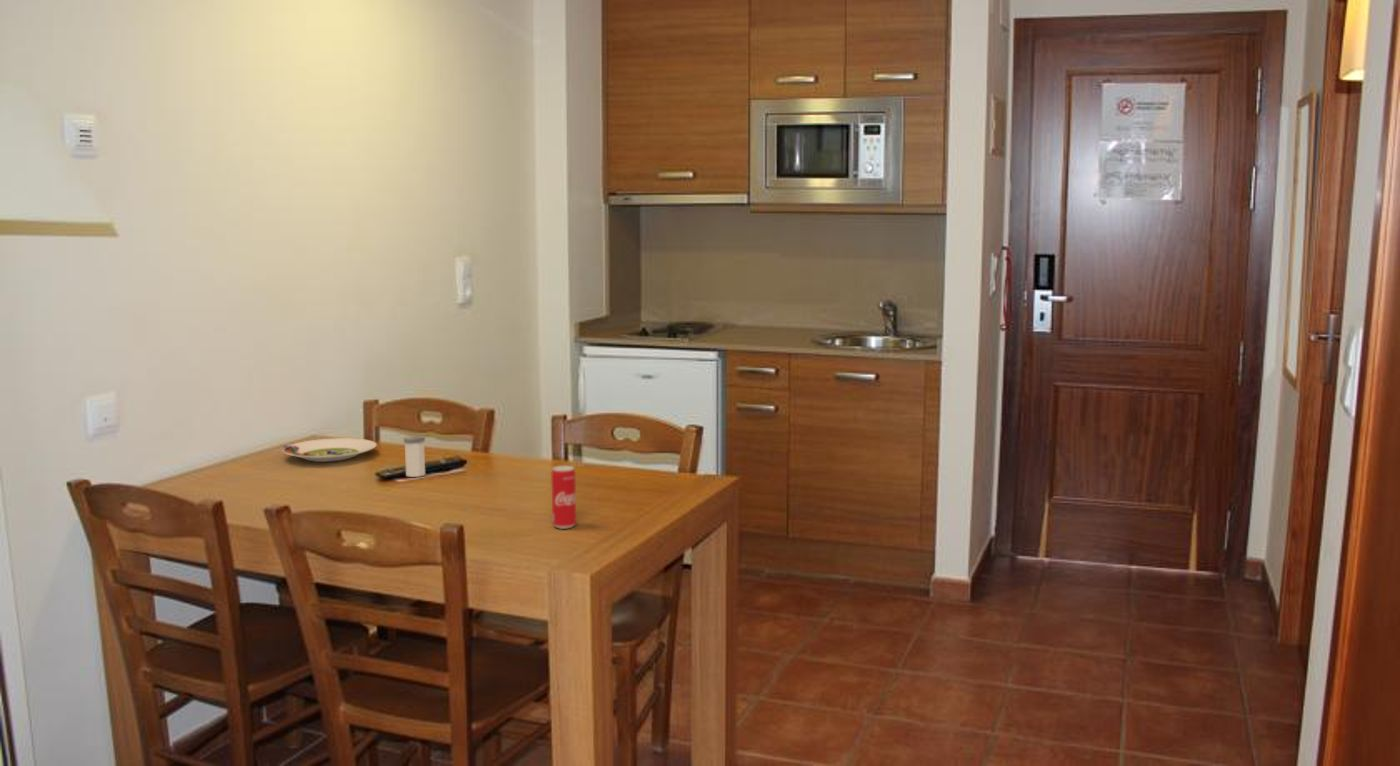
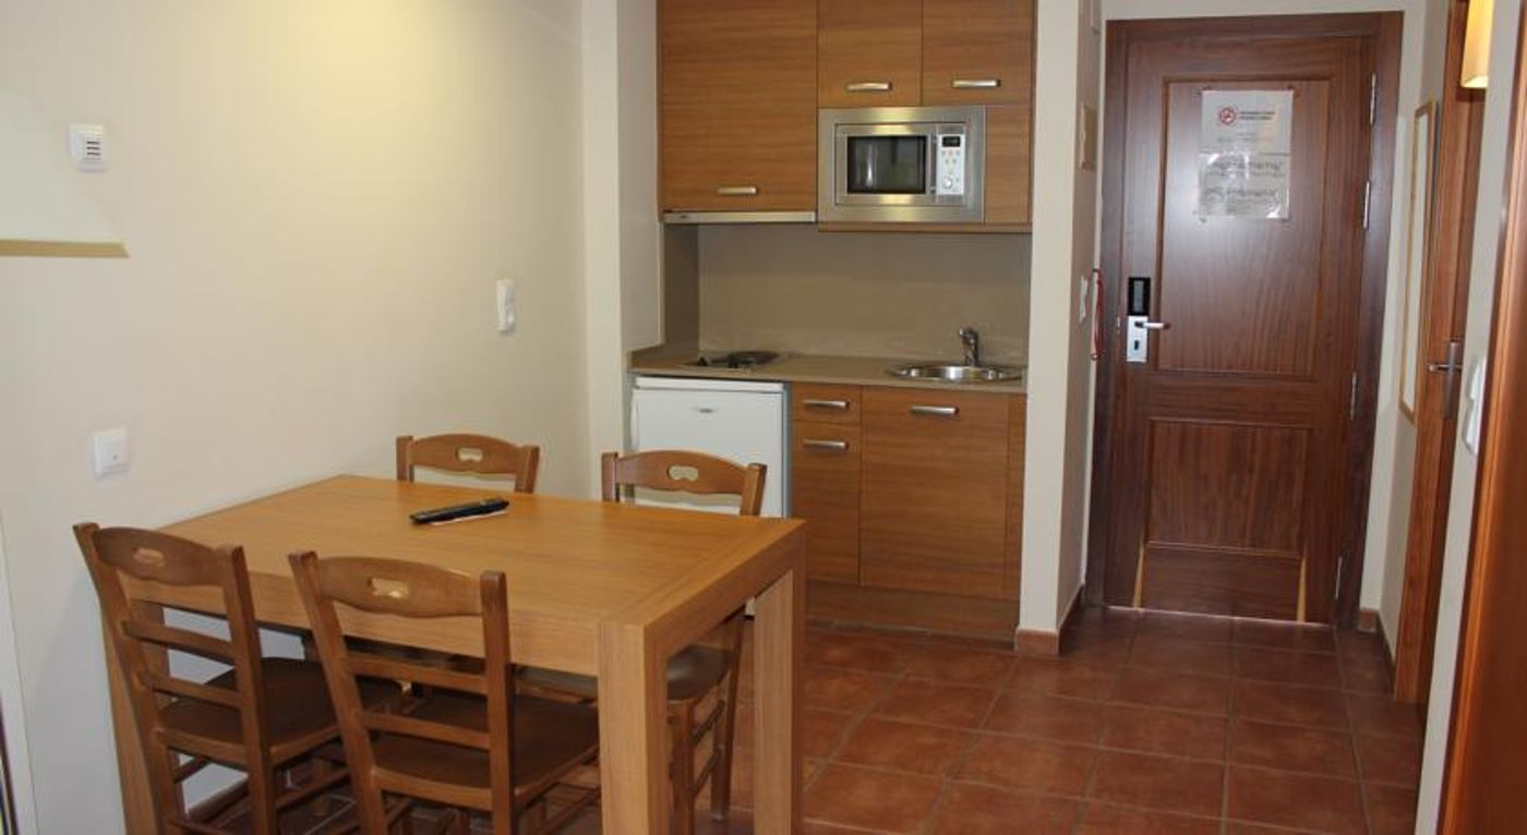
- salad plate (330, 449)
- beverage can (563, 497)
- salt shaker (414, 456)
